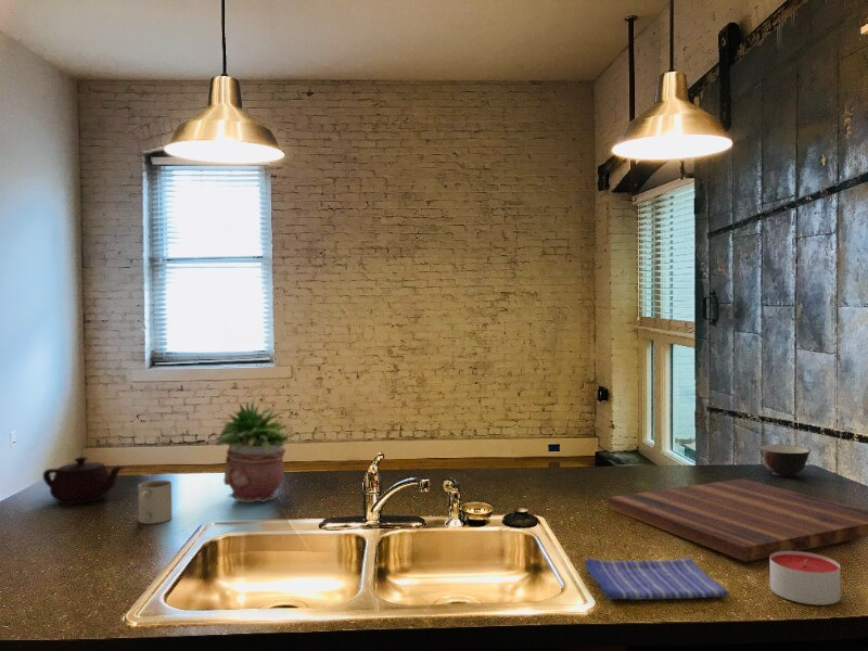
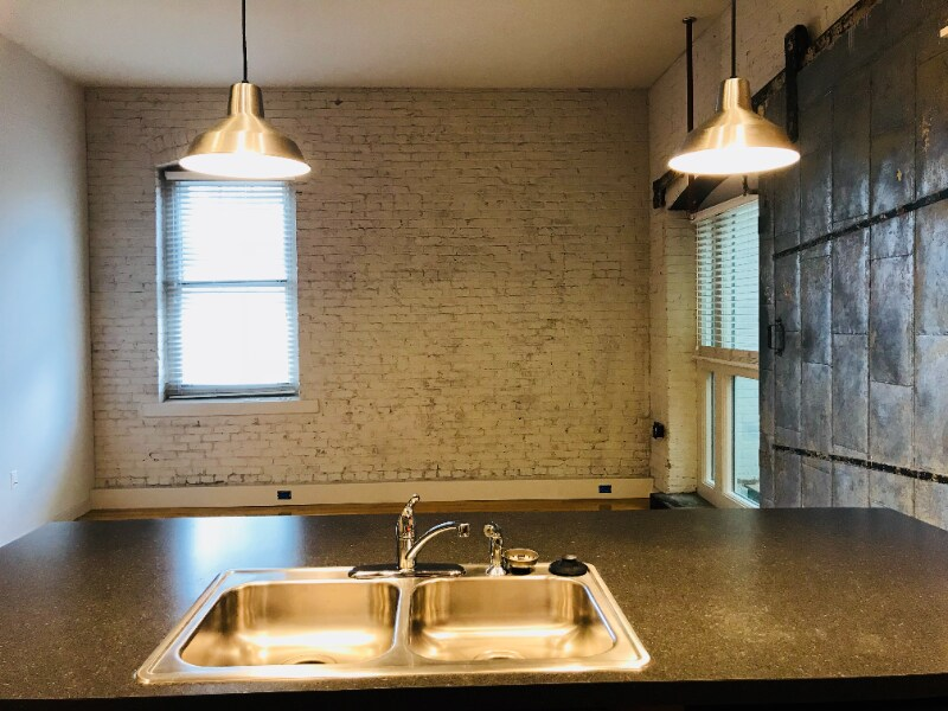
- cutting board (743, 512)
- candle (804, 575)
- potted plant (257, 449)
- dish towel (651, 576)
- teapot (84, 478)
- mug (152, 502)
- soup bowl (783, 461)
